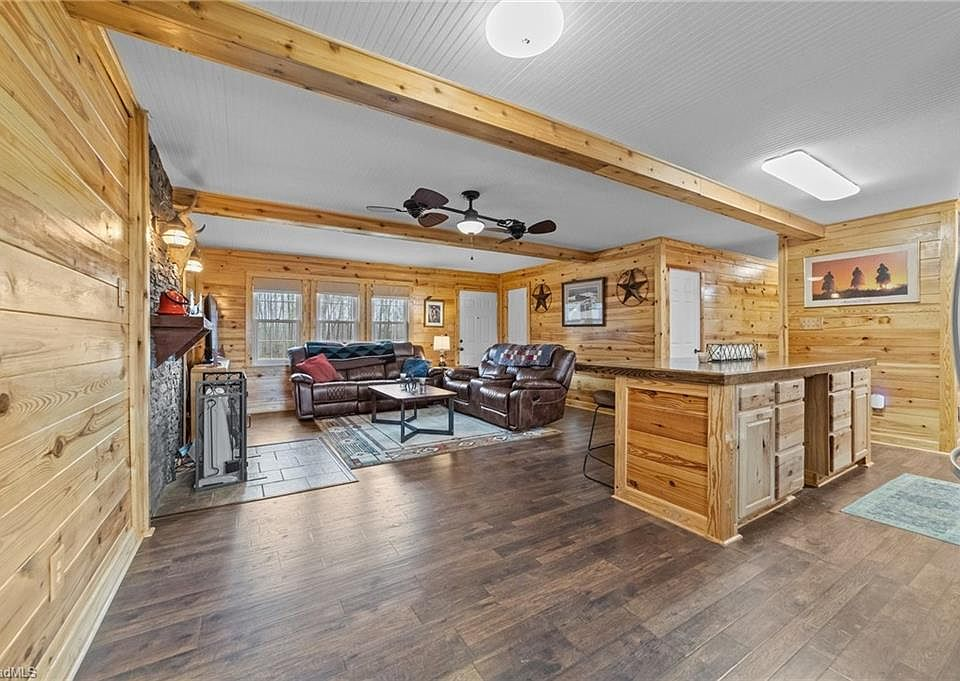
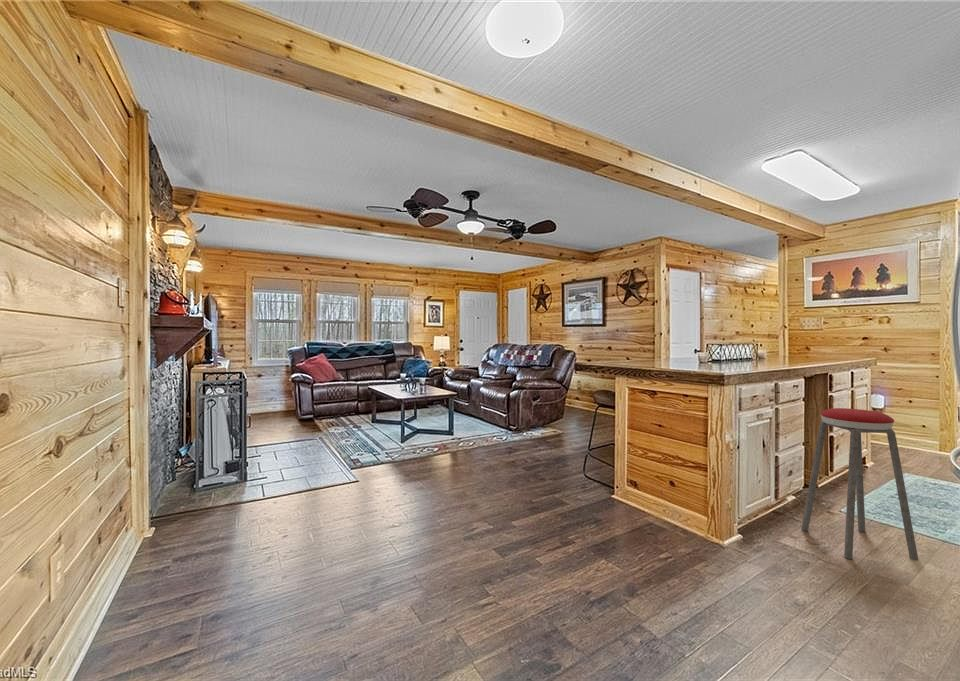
+ music stool (855, 477)
